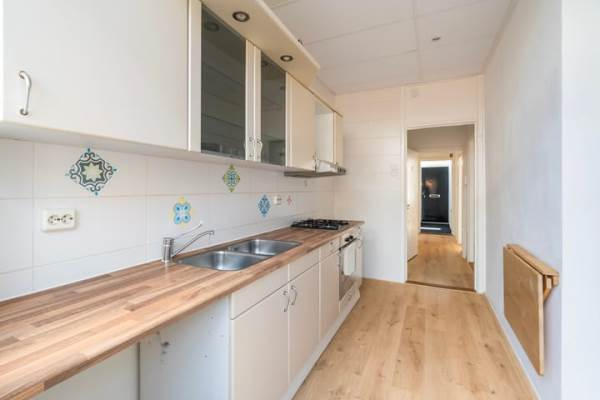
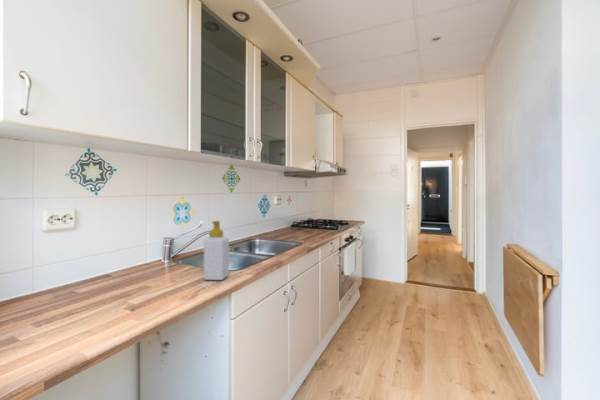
+ soap bottle (216, 249)
